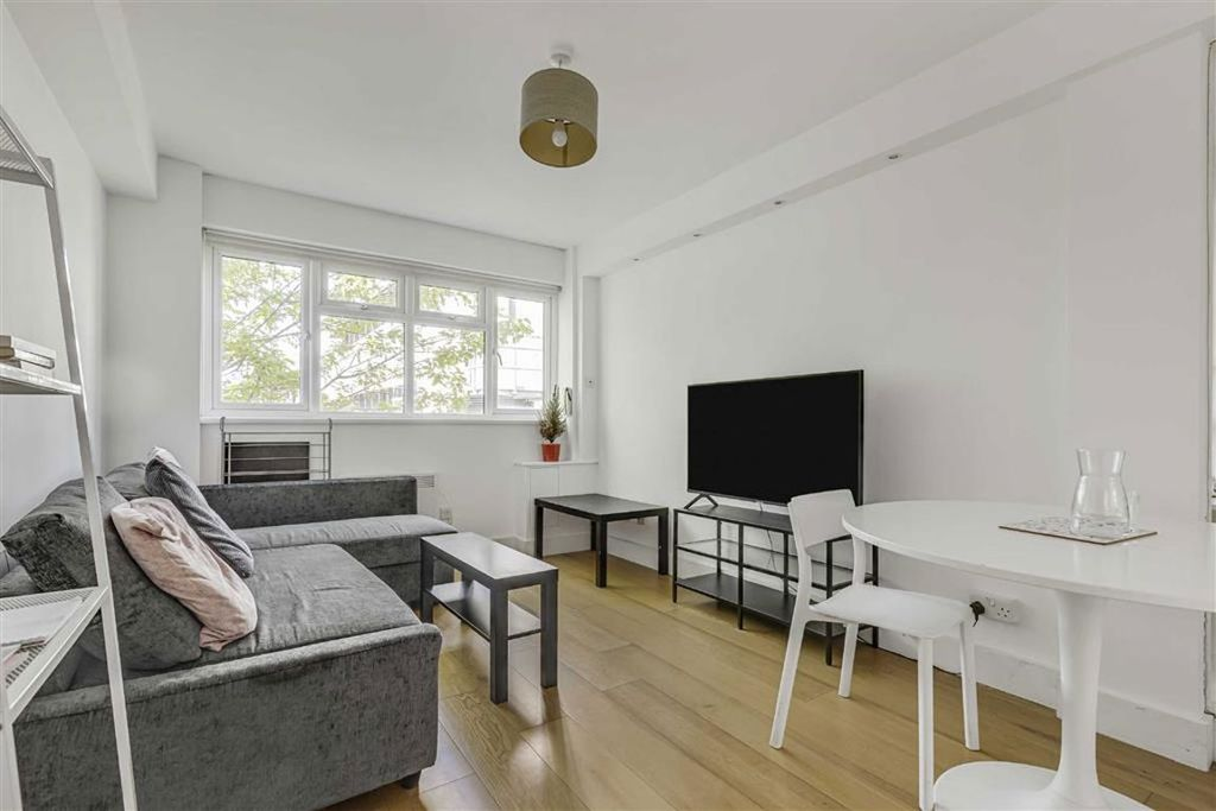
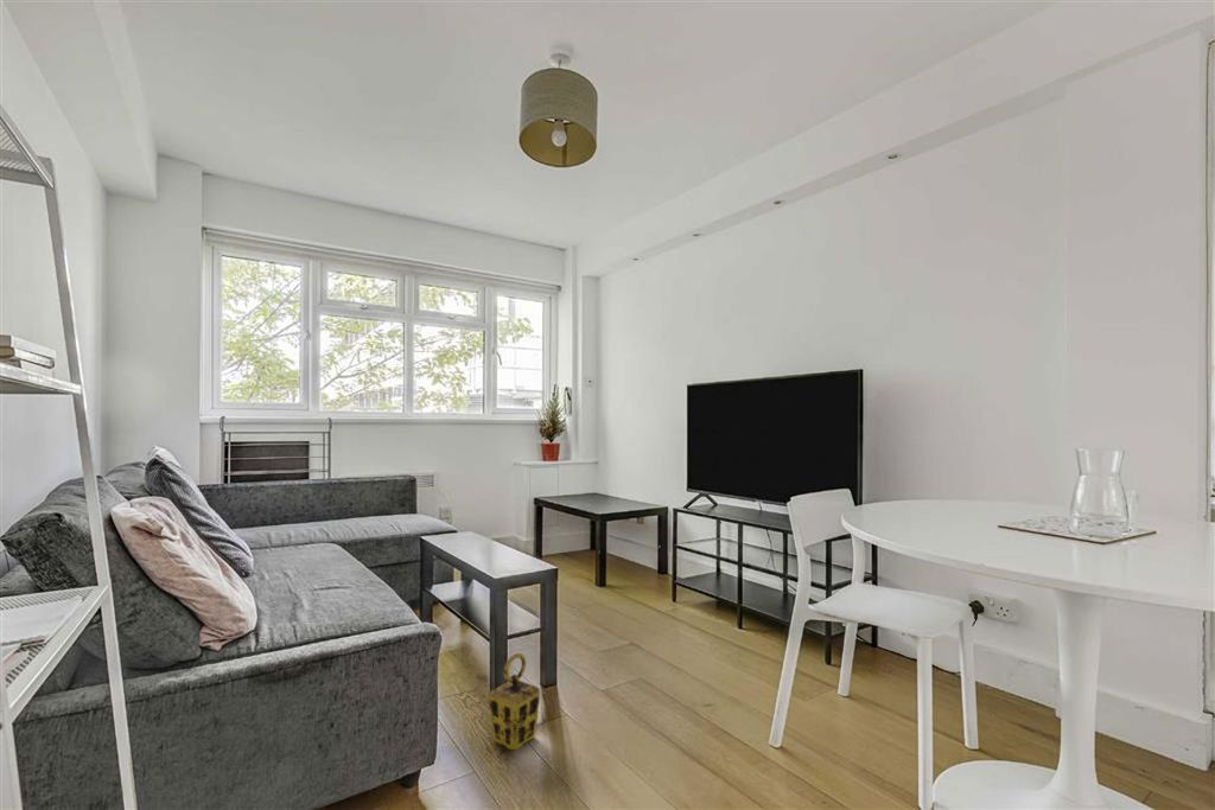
+ lantern (514, 696)
